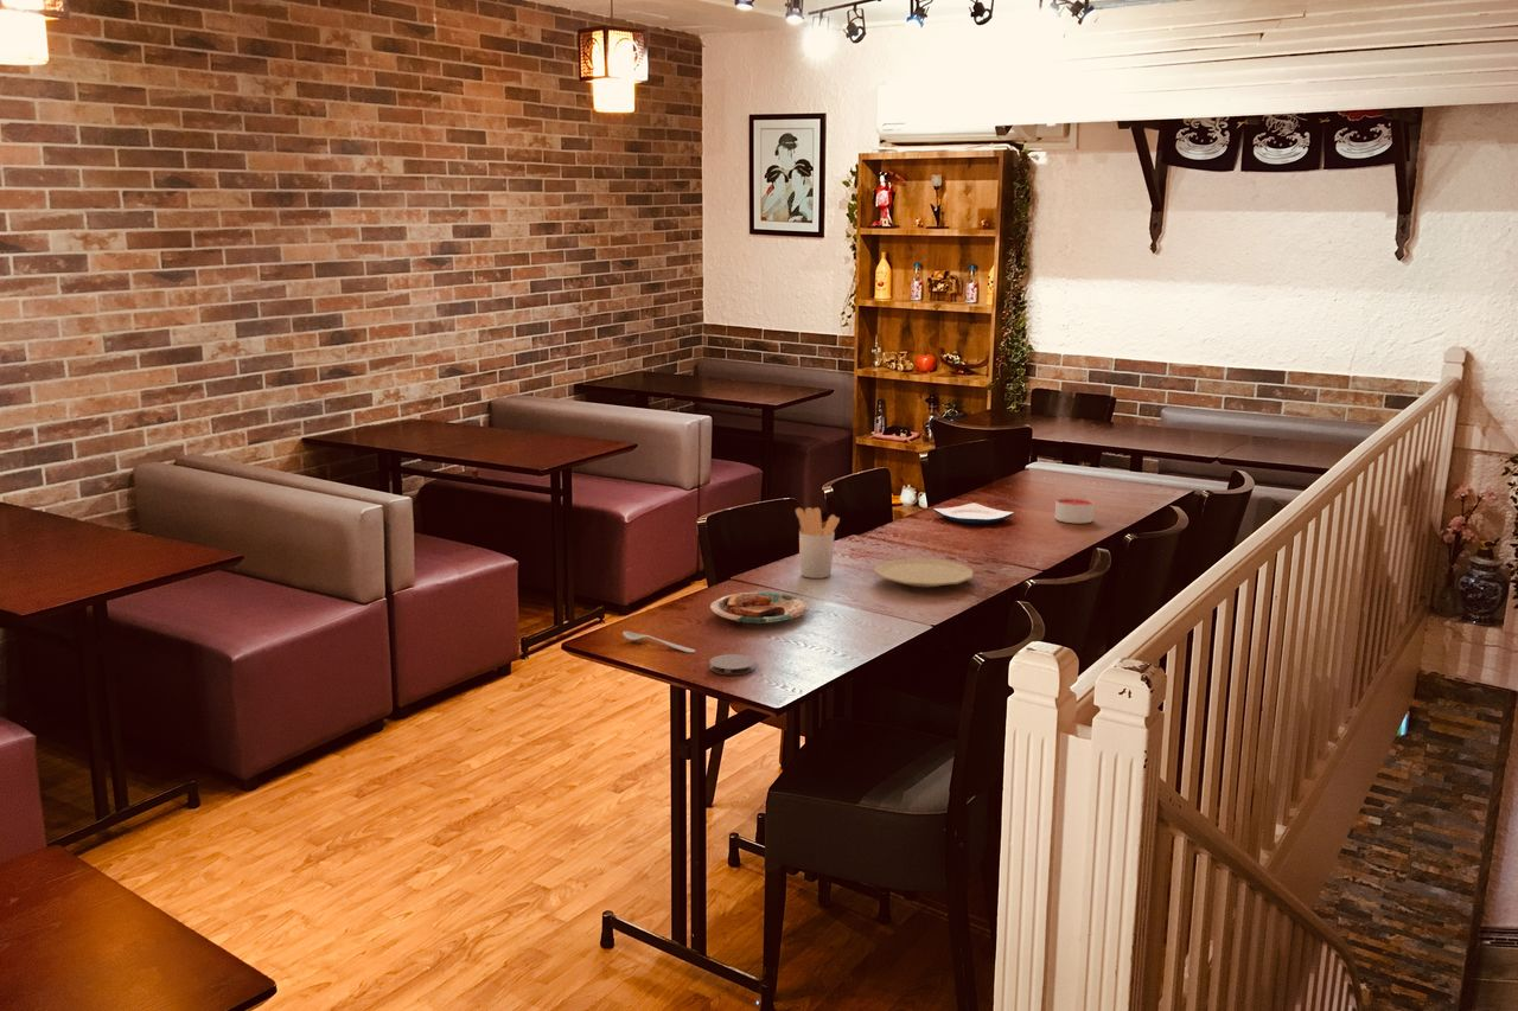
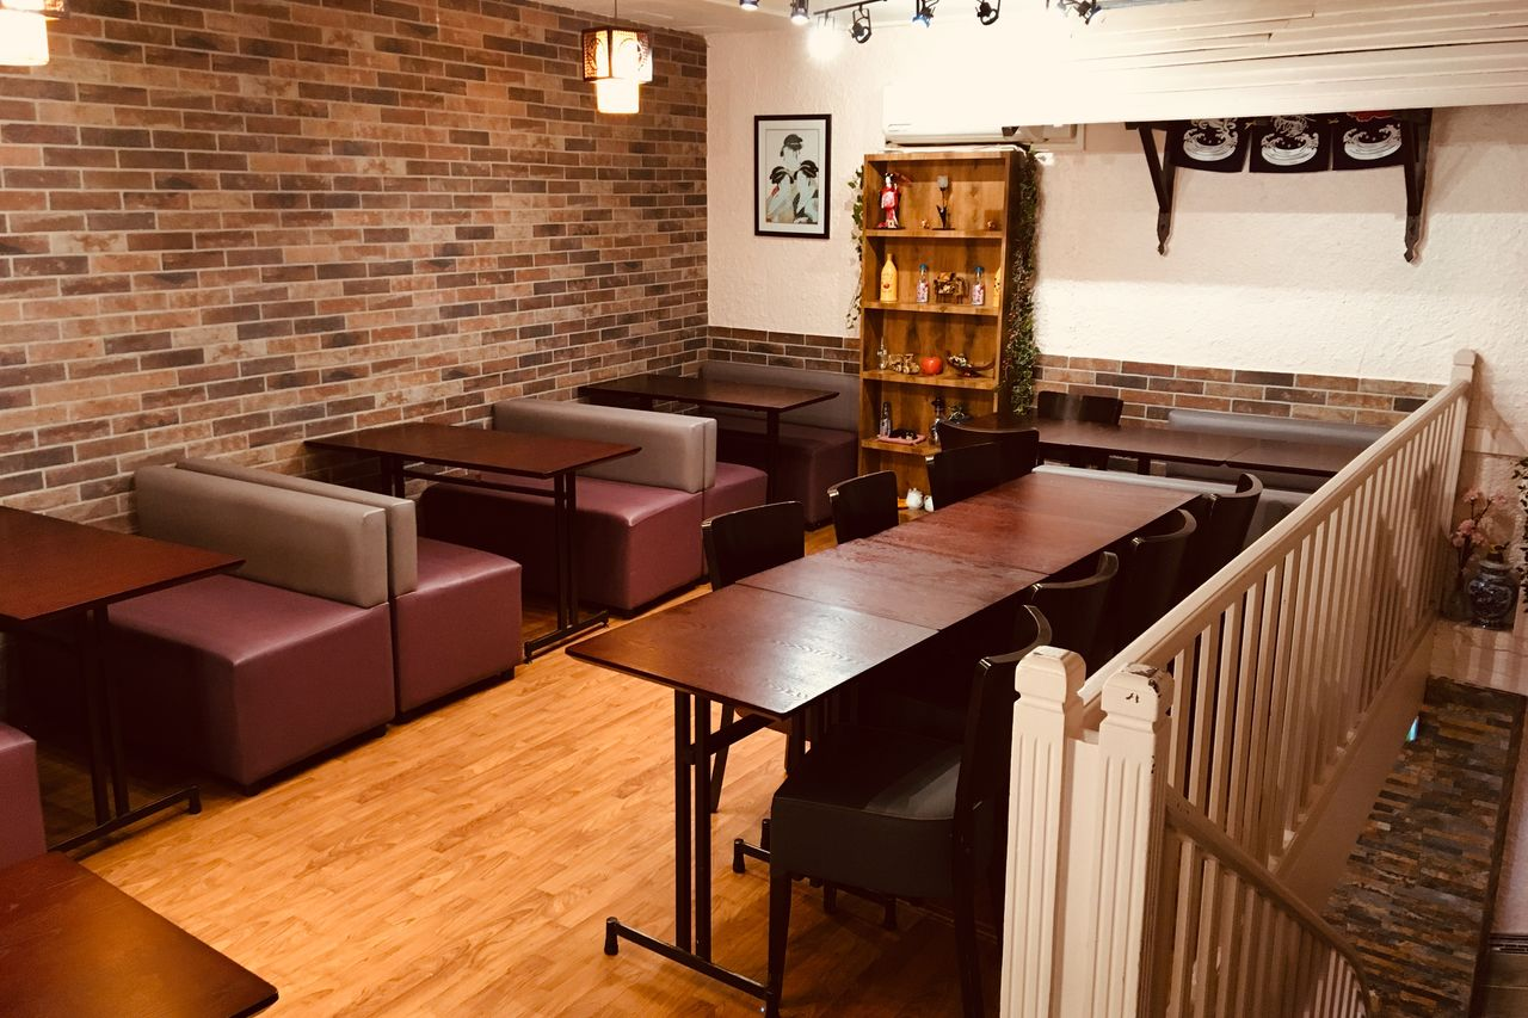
- utensil holder (814, 540)
- coaster (732, 664)
- plate (923, 575)
- candle (1074, 510)
- plate (760, 607)
- plate (972, 514)
- spoon (658, 640)
